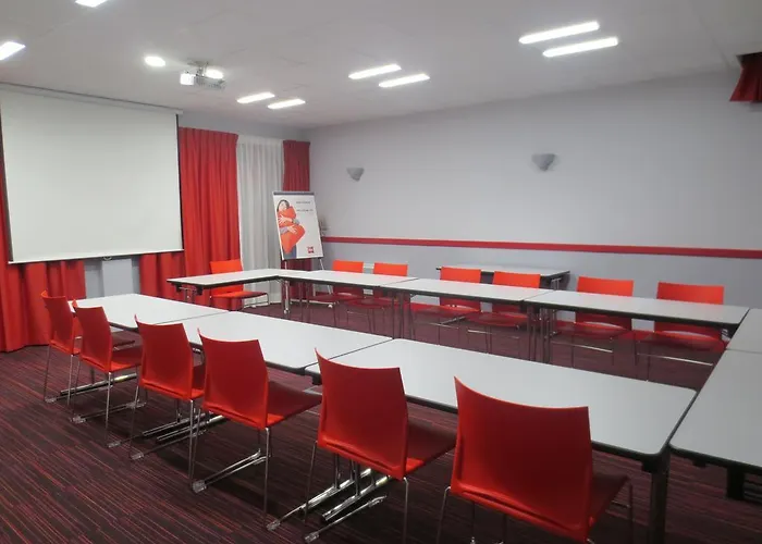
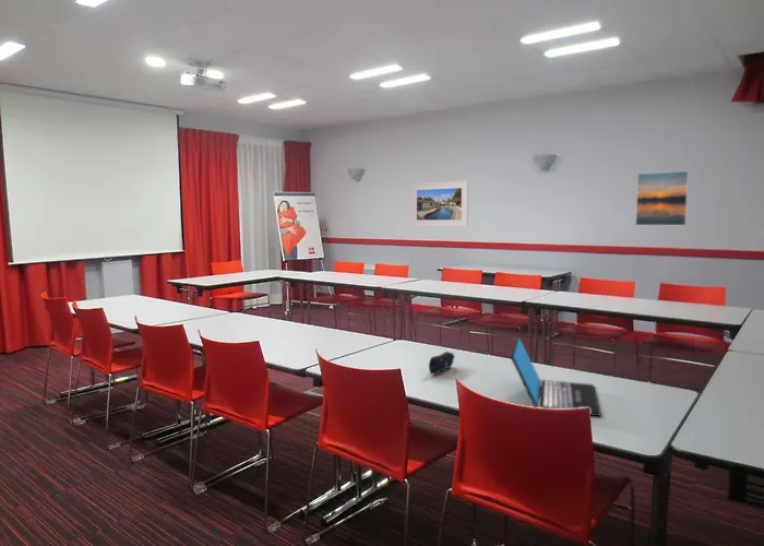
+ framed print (438, 204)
+ laptop (554, 381)
+ pencil case (441, 361)
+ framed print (661, 199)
